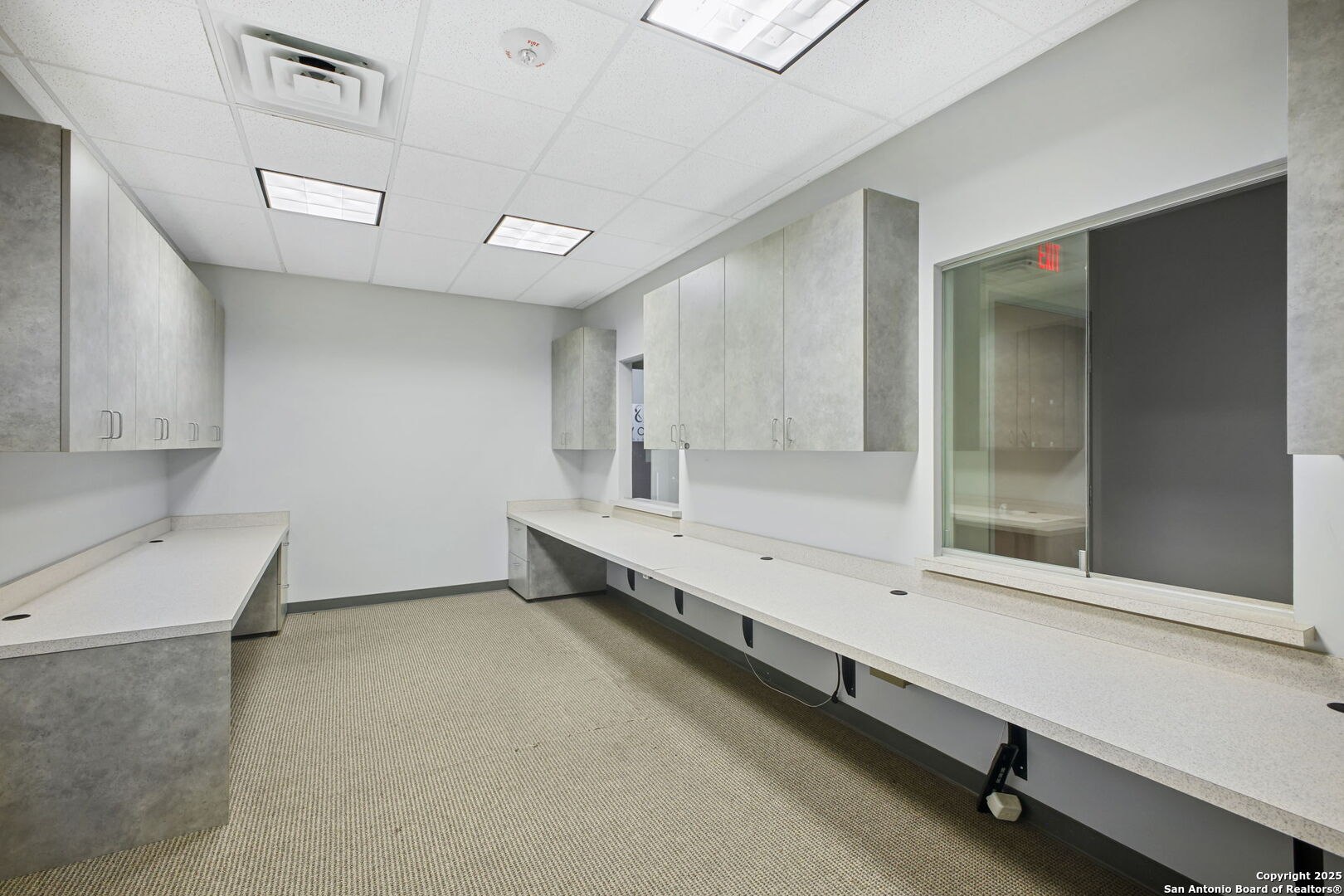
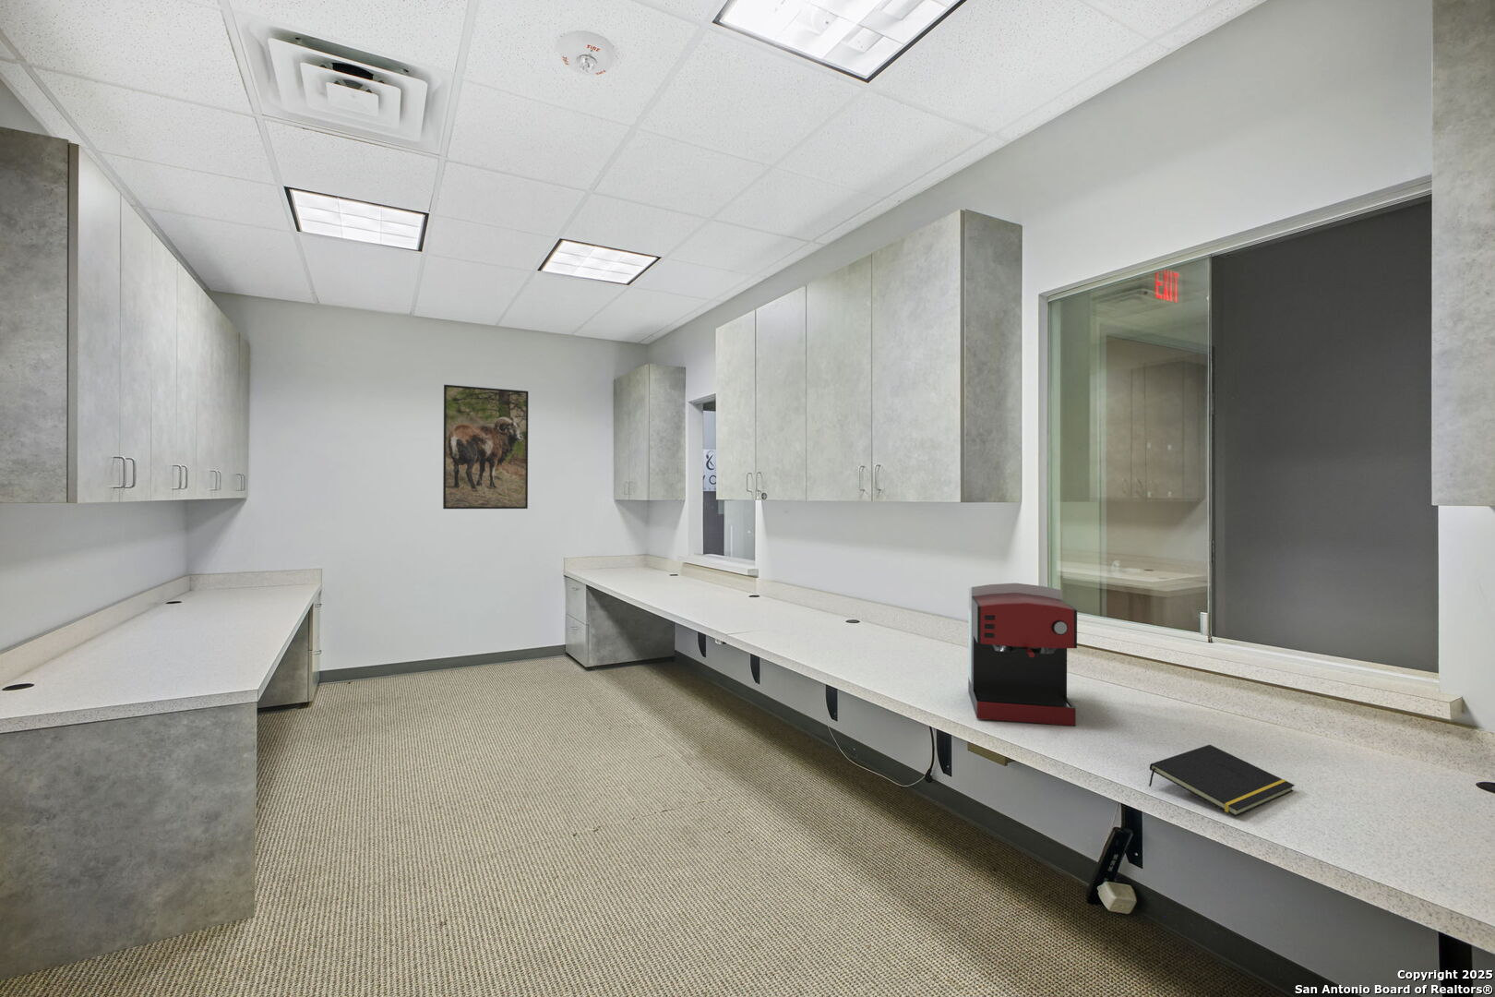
+ coffee maker (1020, 649)
+ notepad (1221, 777)
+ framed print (486, 447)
